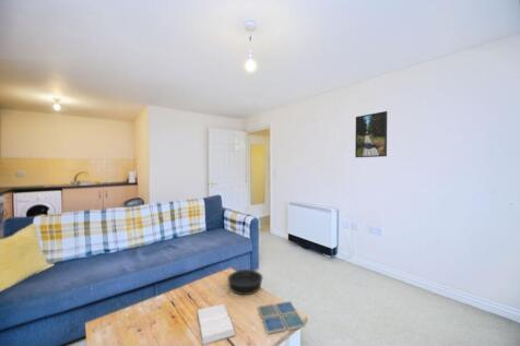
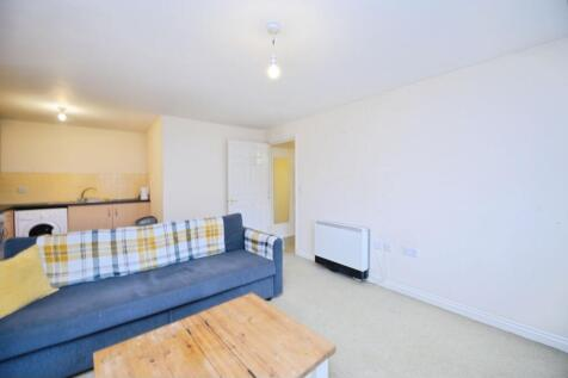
- book (214, 320)
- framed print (370, 135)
- drink coaster (280, 317)
- bowl (245, 282)
